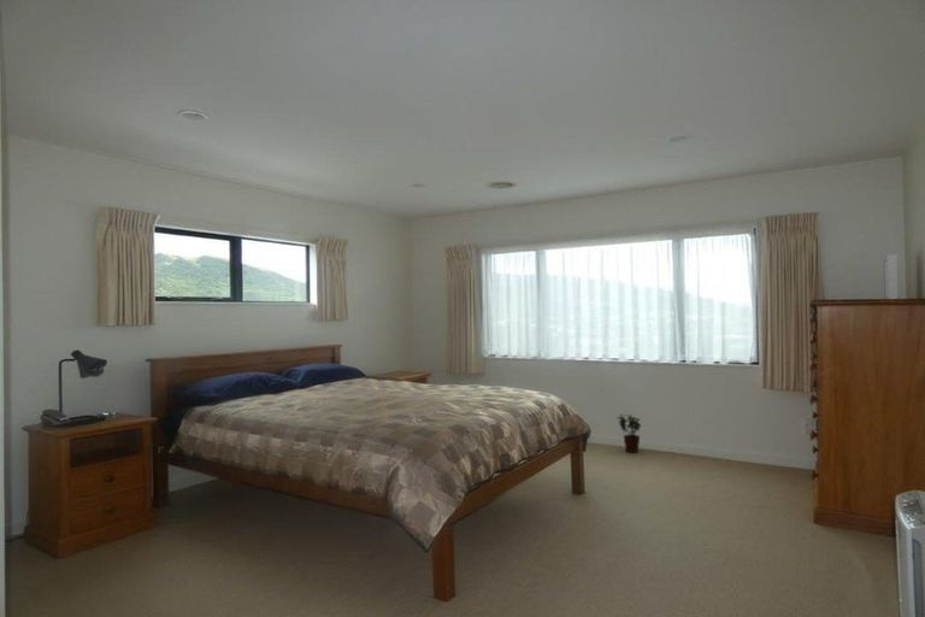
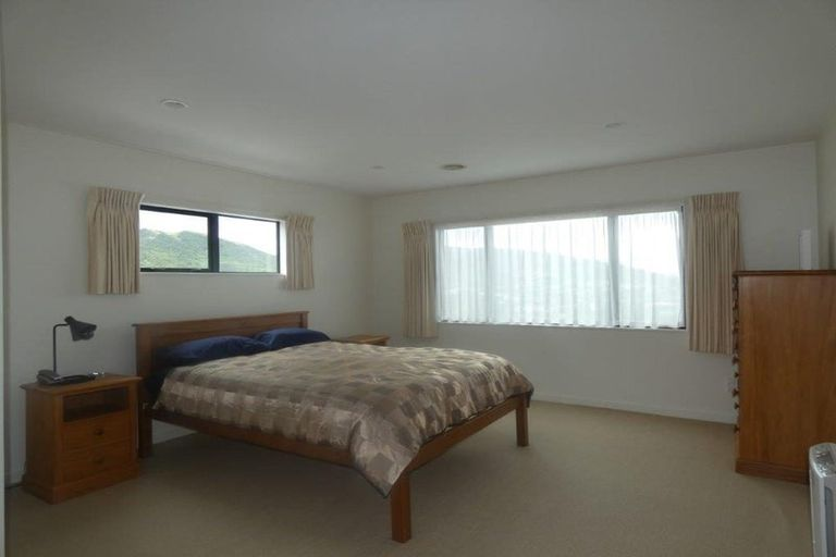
- potted plant (630, 431)
